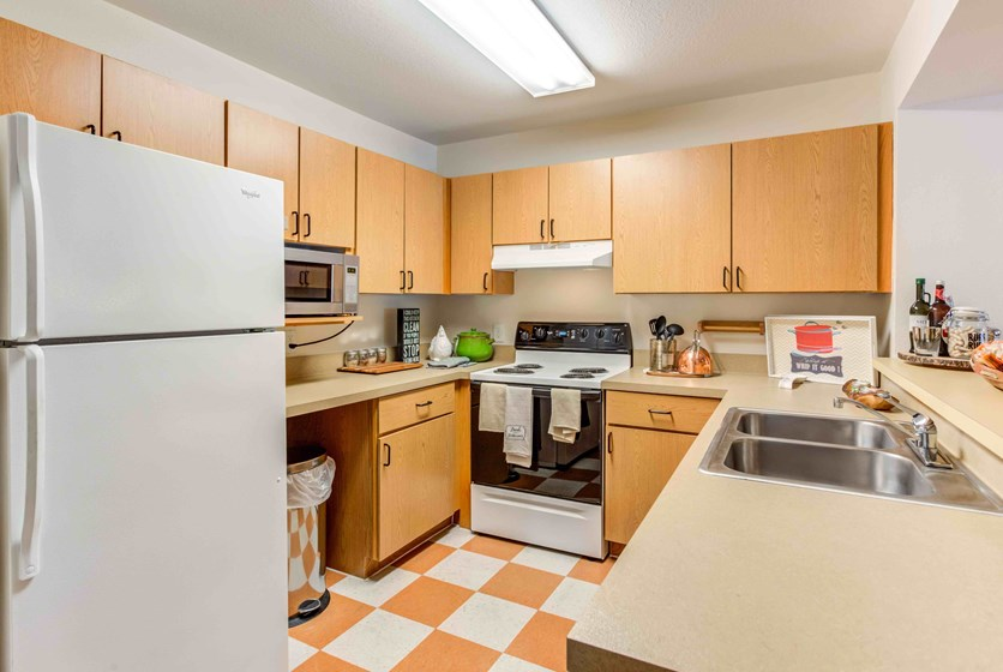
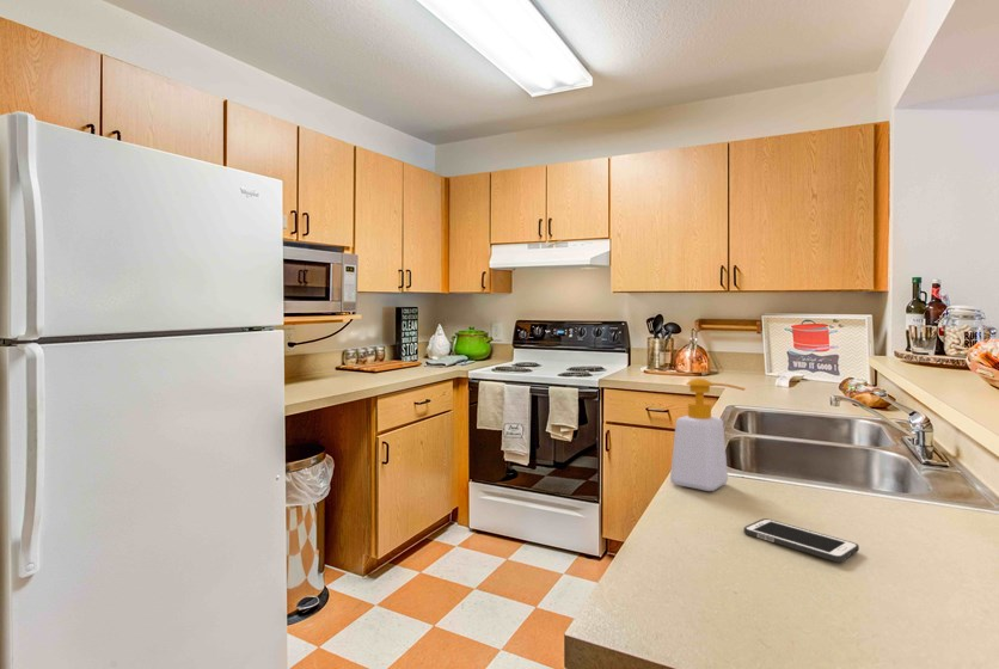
+ cell phone (798, 539)
+ soap bottle (709, 432)
